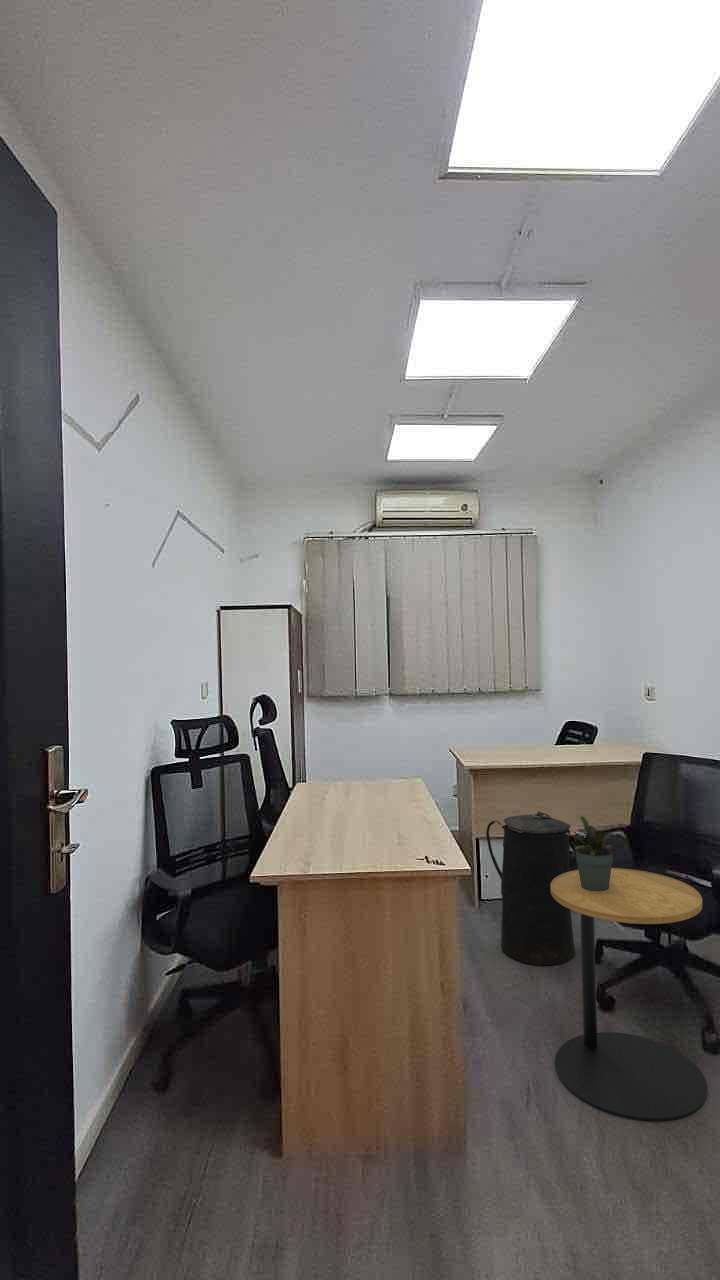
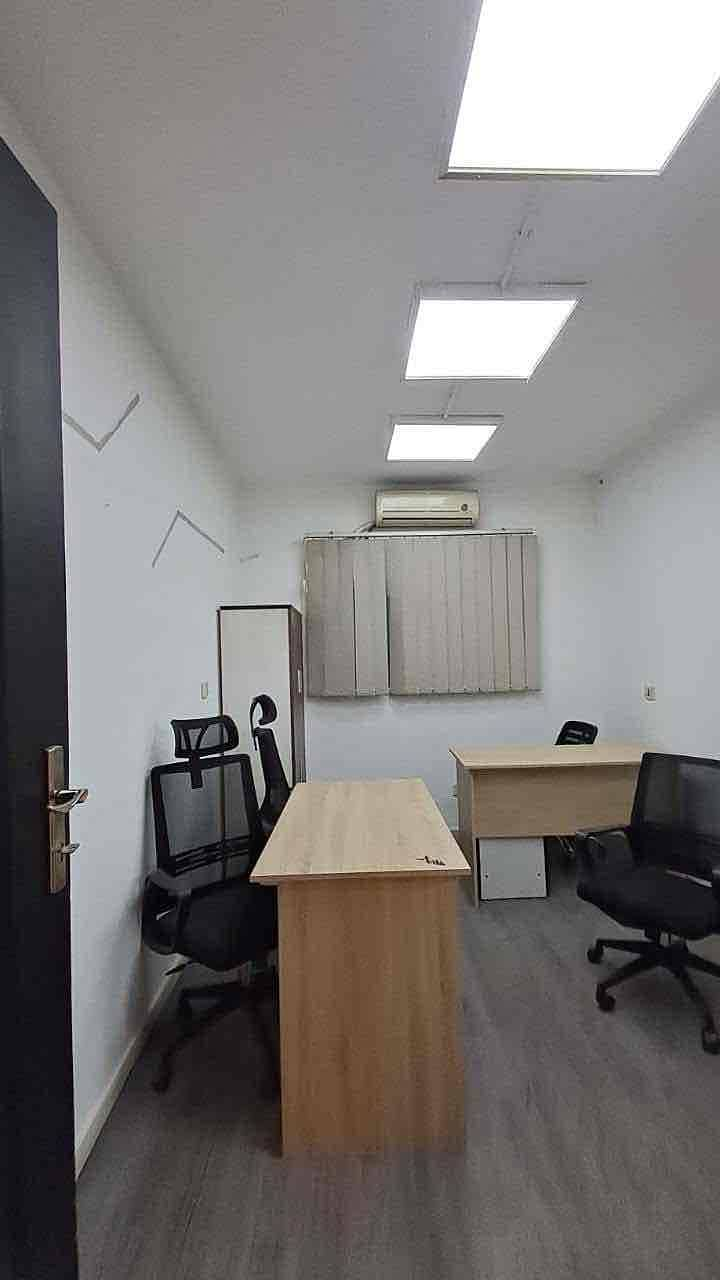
- trash can (529, 880)
- potted plant (592, 849)
- side table (595, 982)
